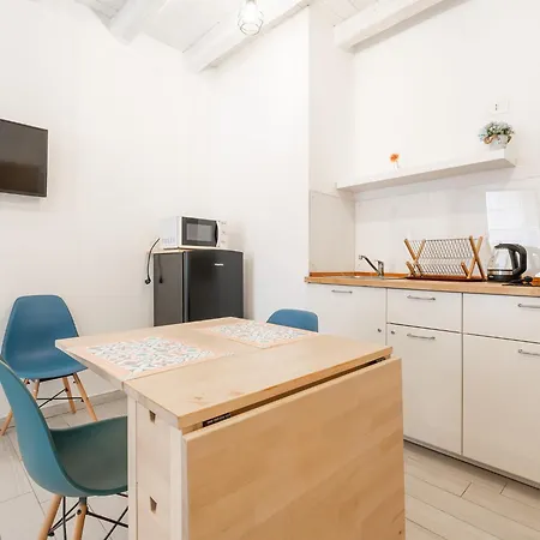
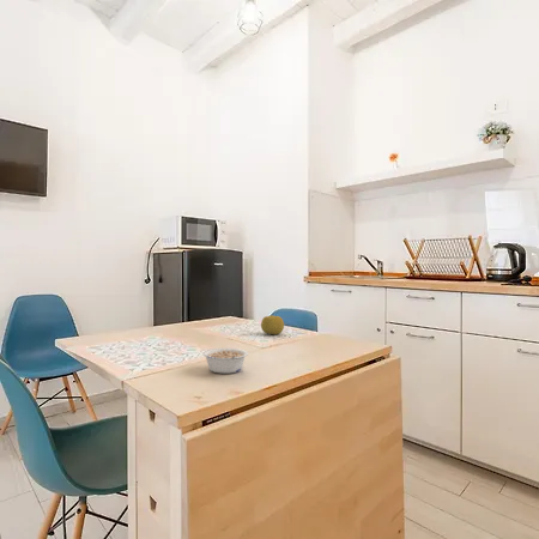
+ legume (226, 359)
+ fruit (272, 325)
